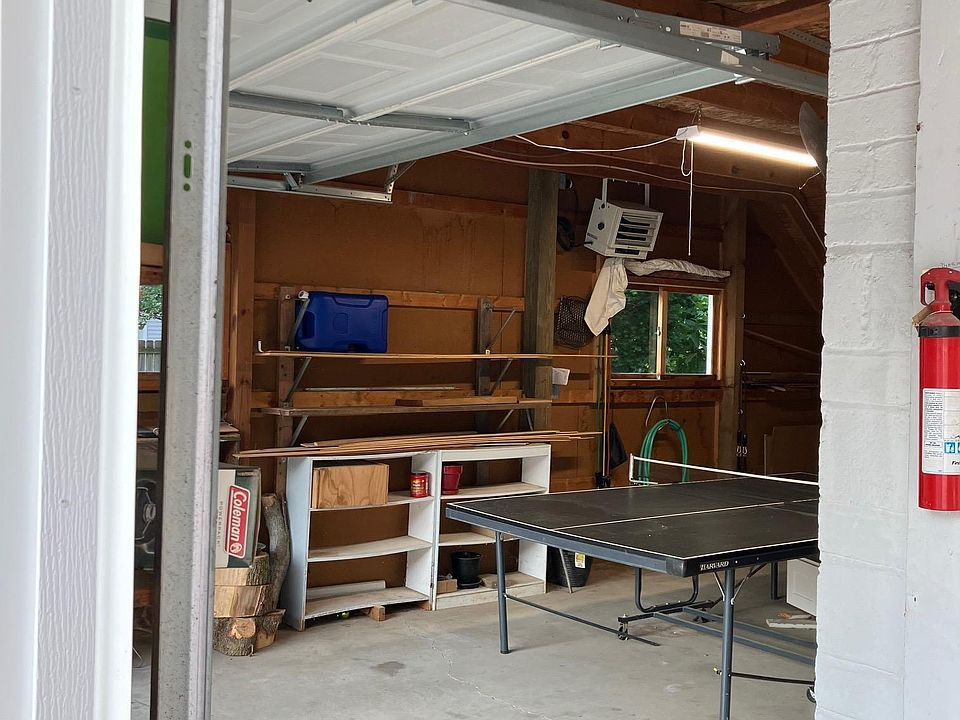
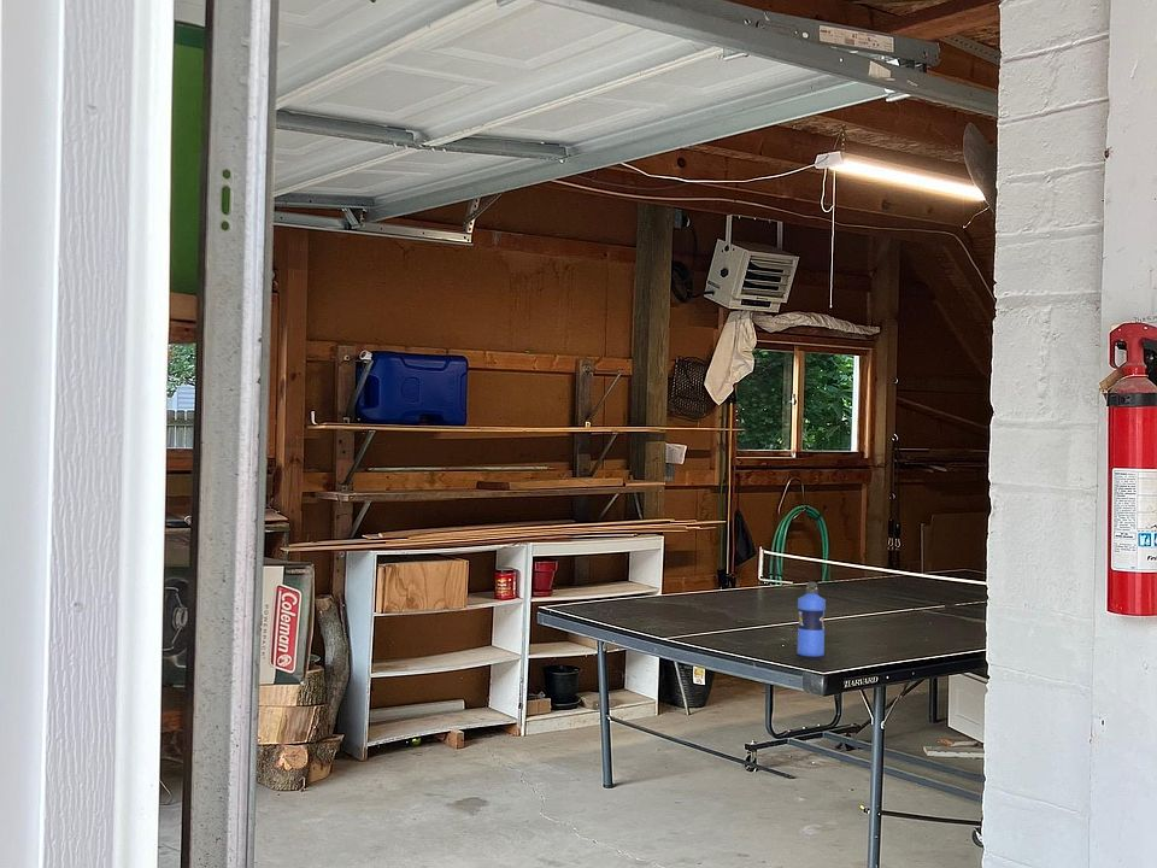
+ water bottle (811, 617)
